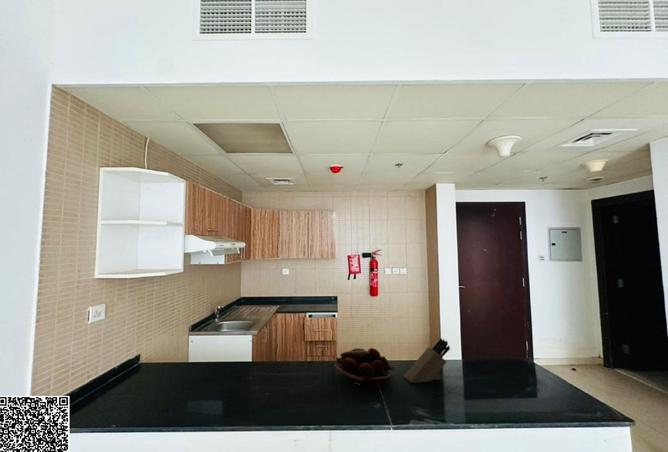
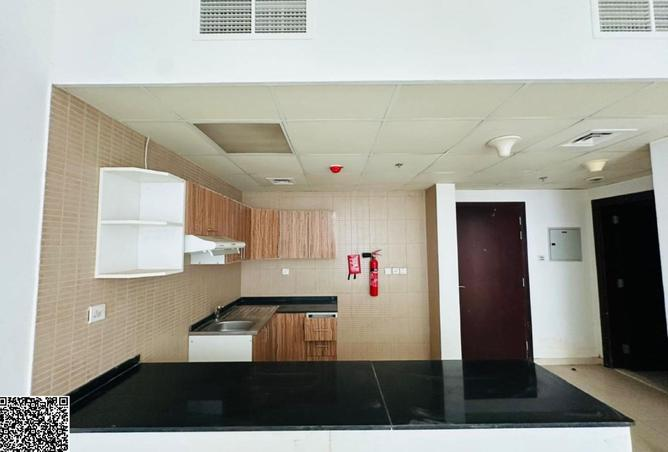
- knife block (427, 359)
- fruit basket (363, 364)
